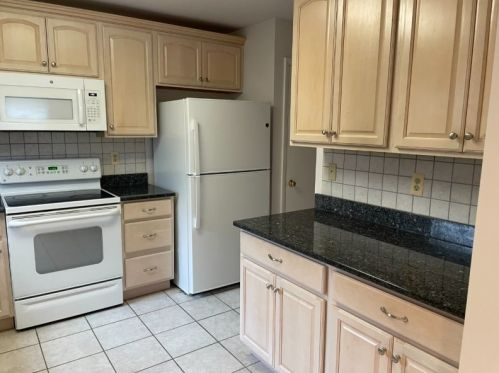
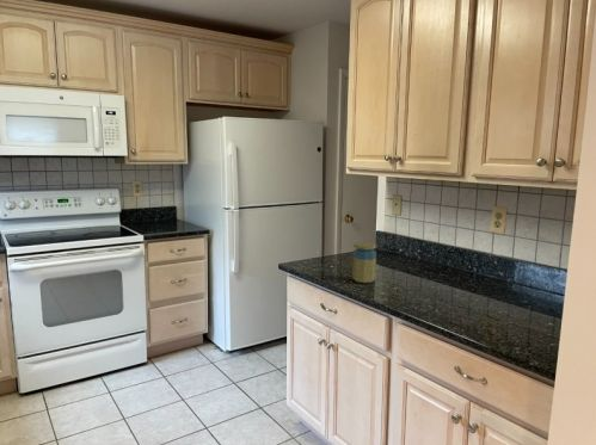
+ jar (364, 262)
